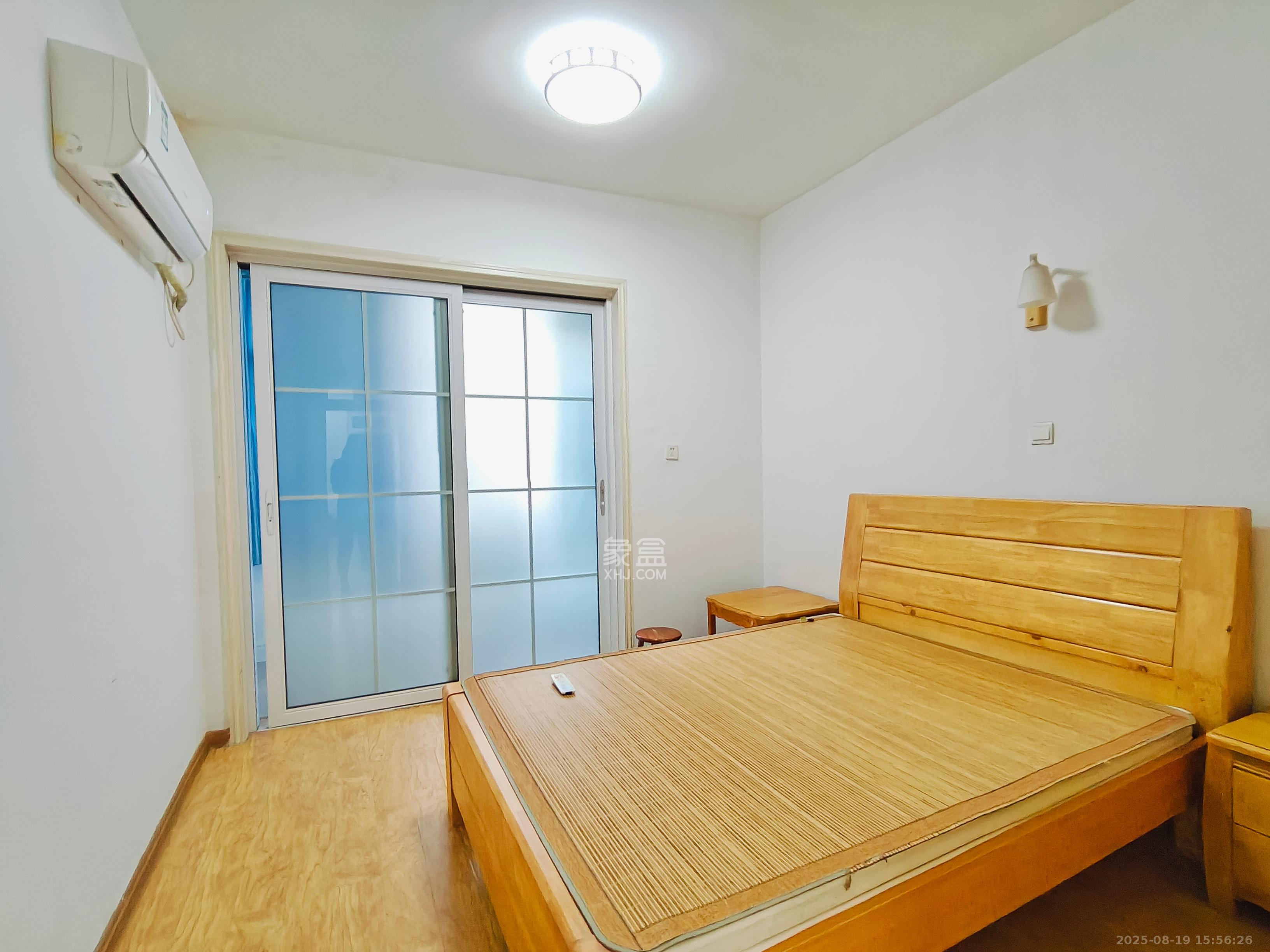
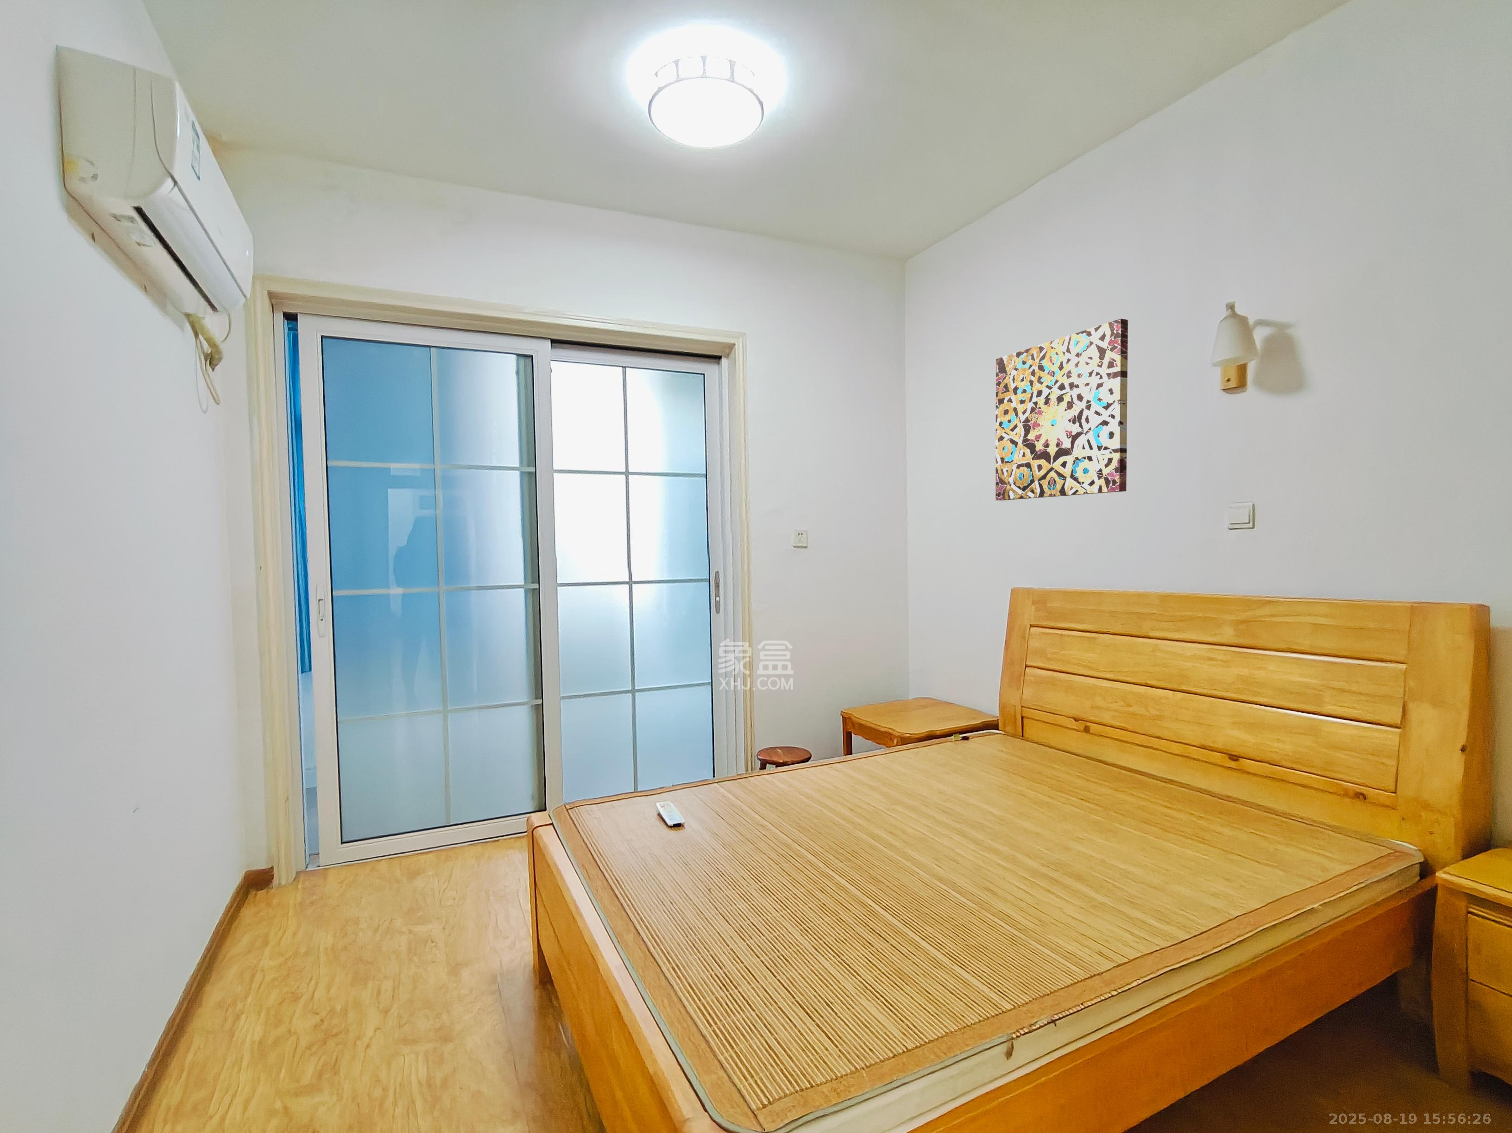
+ wall art (1055, 419)
